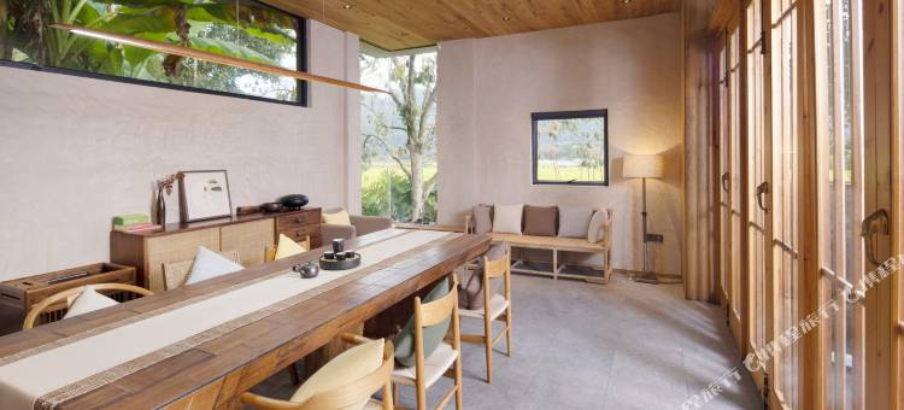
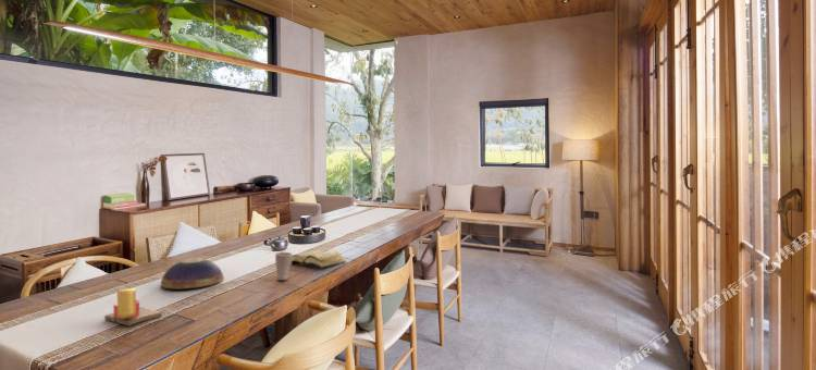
+ decorative bowl (193, 270)
+ diary (316, 257)
+ candle (132, 301)
+ cup (284, 266)
